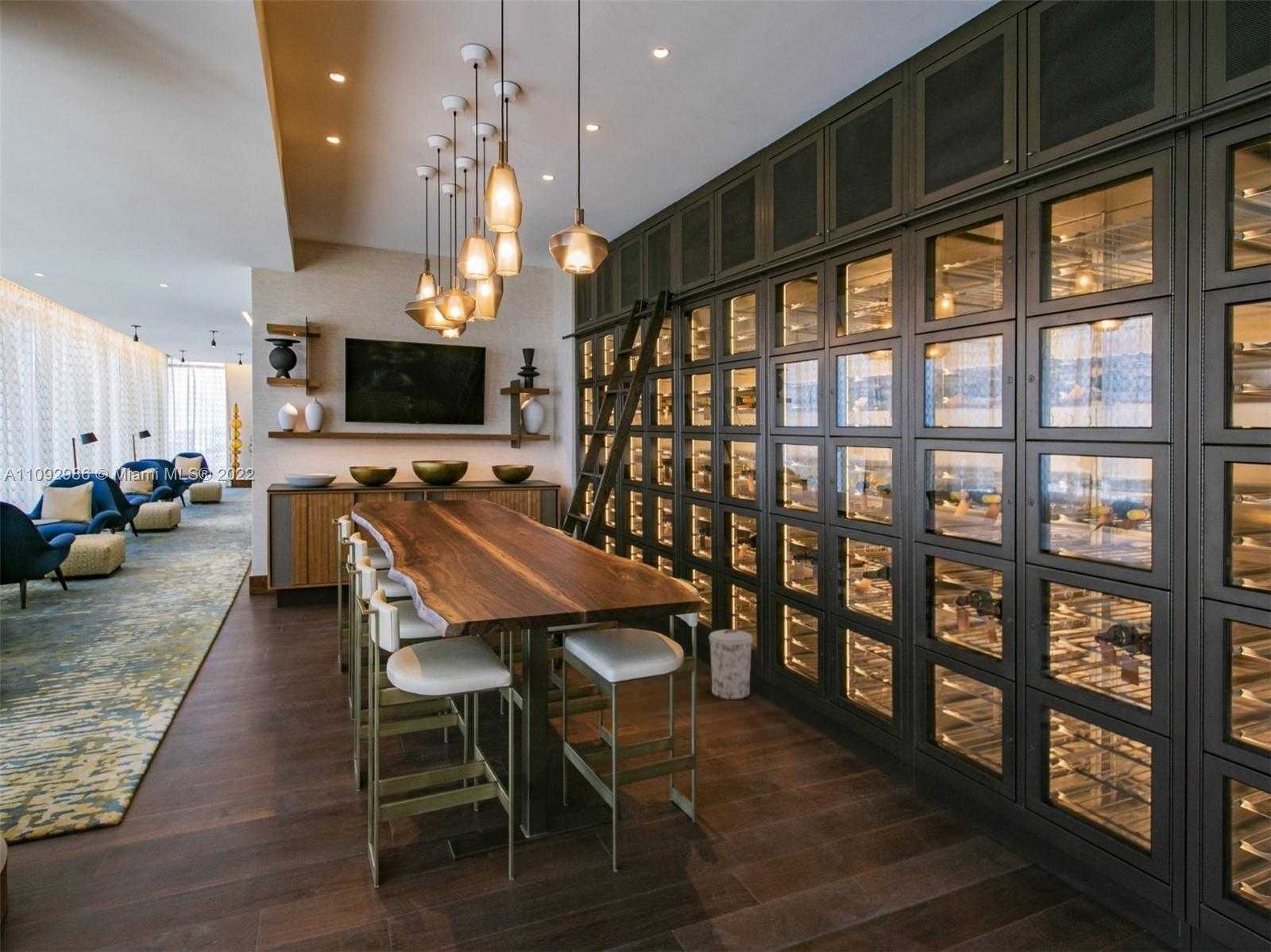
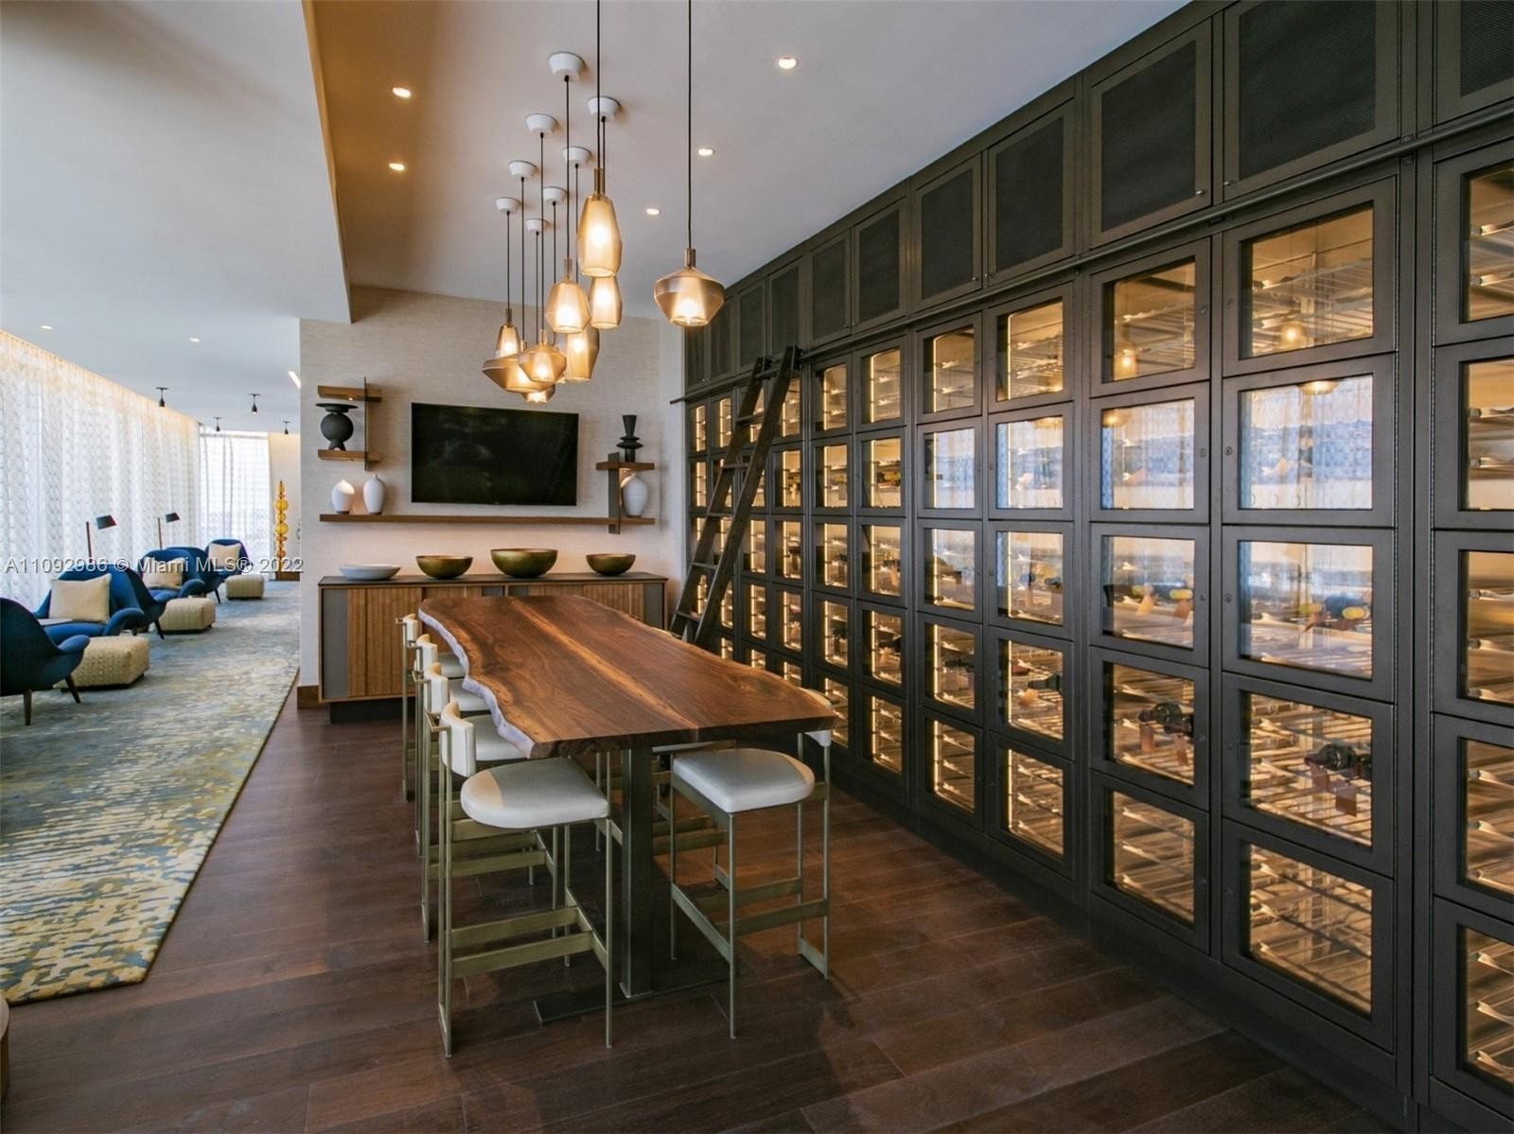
- trash can (730, 661)
